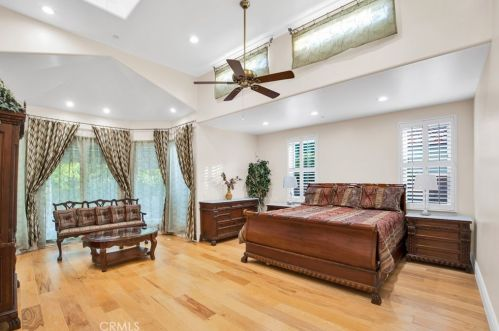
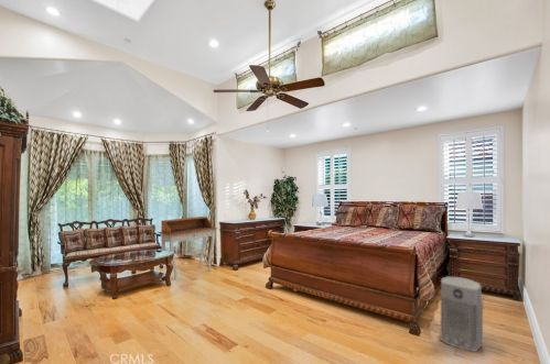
+ desk (188, 240)
+ air purifier (460, 310)
